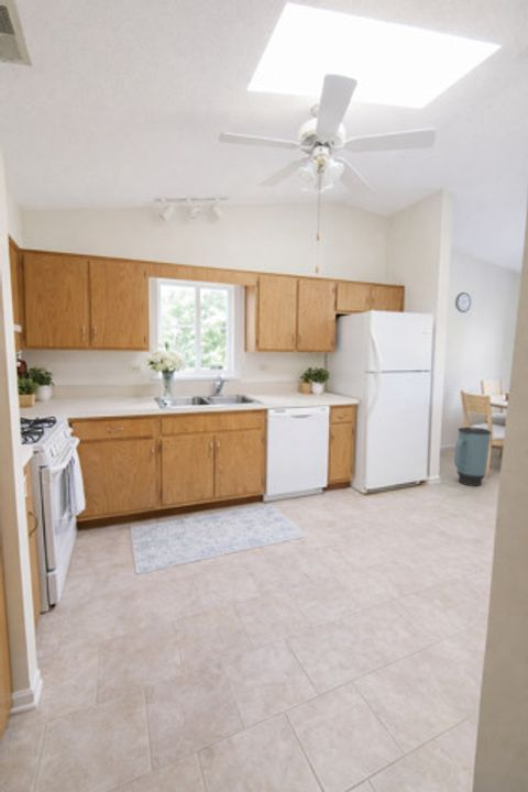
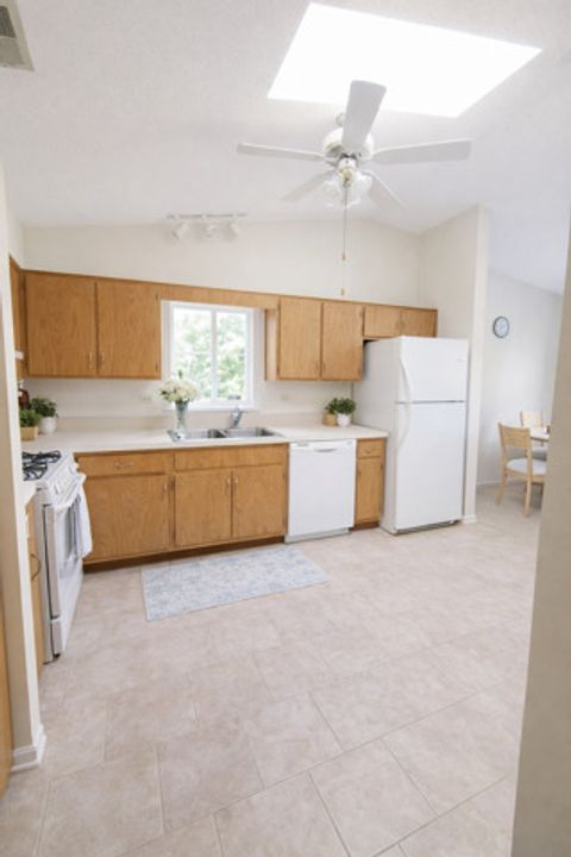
- trash can (470, 457)
